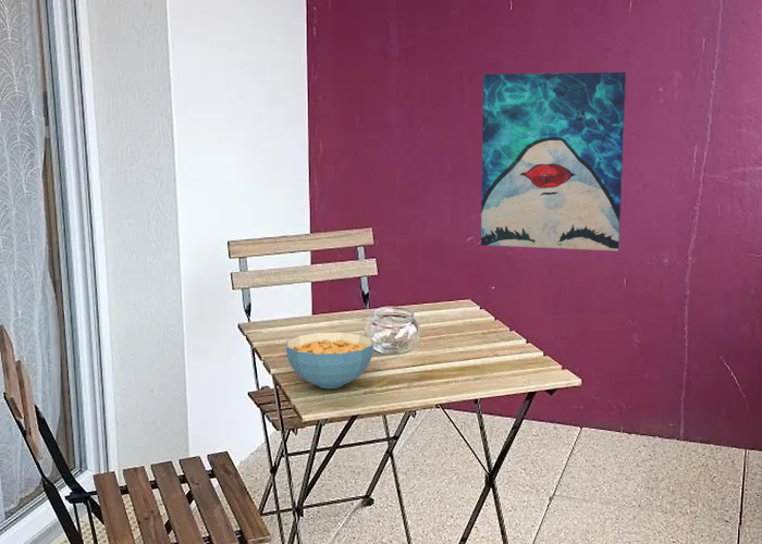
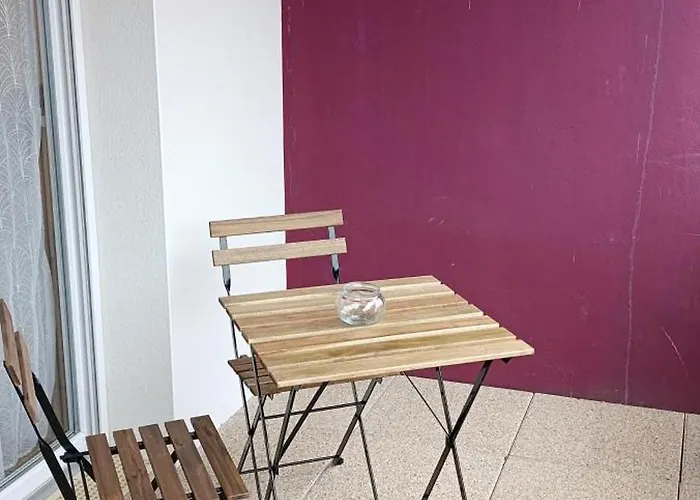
- wall art (551, 161)
- cereal bowl (330, 363)
